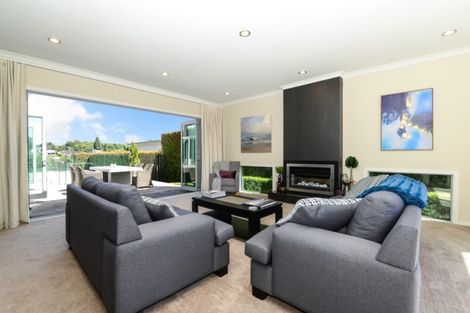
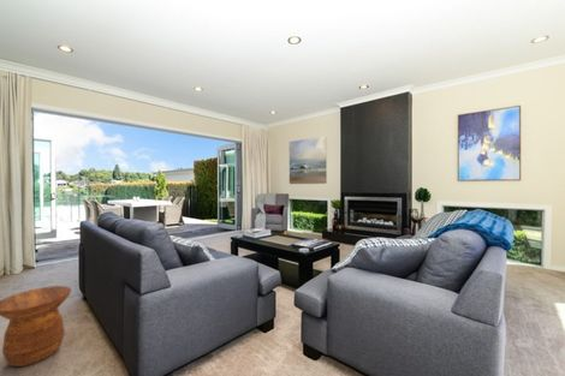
+ side table (35, 326)
